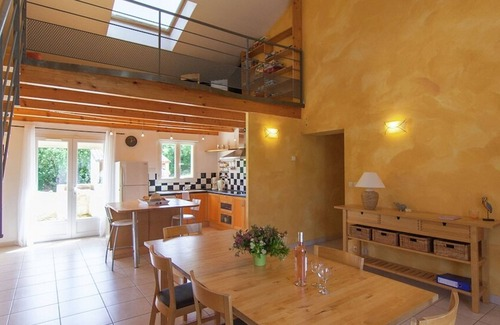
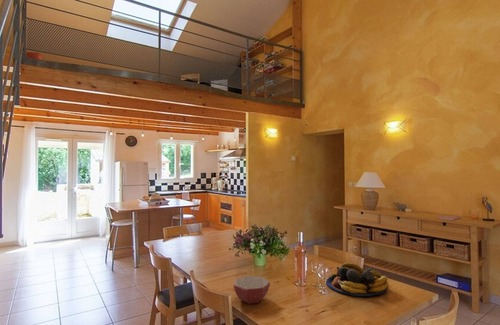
+ fruit bowl (355, 274)
+ bowl (252, 290)
